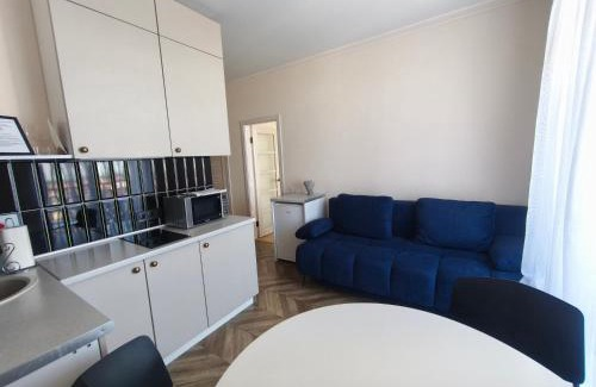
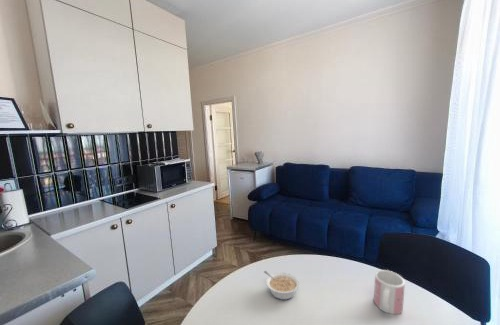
+ mug (388, 293)
+ legume (281, 286)
